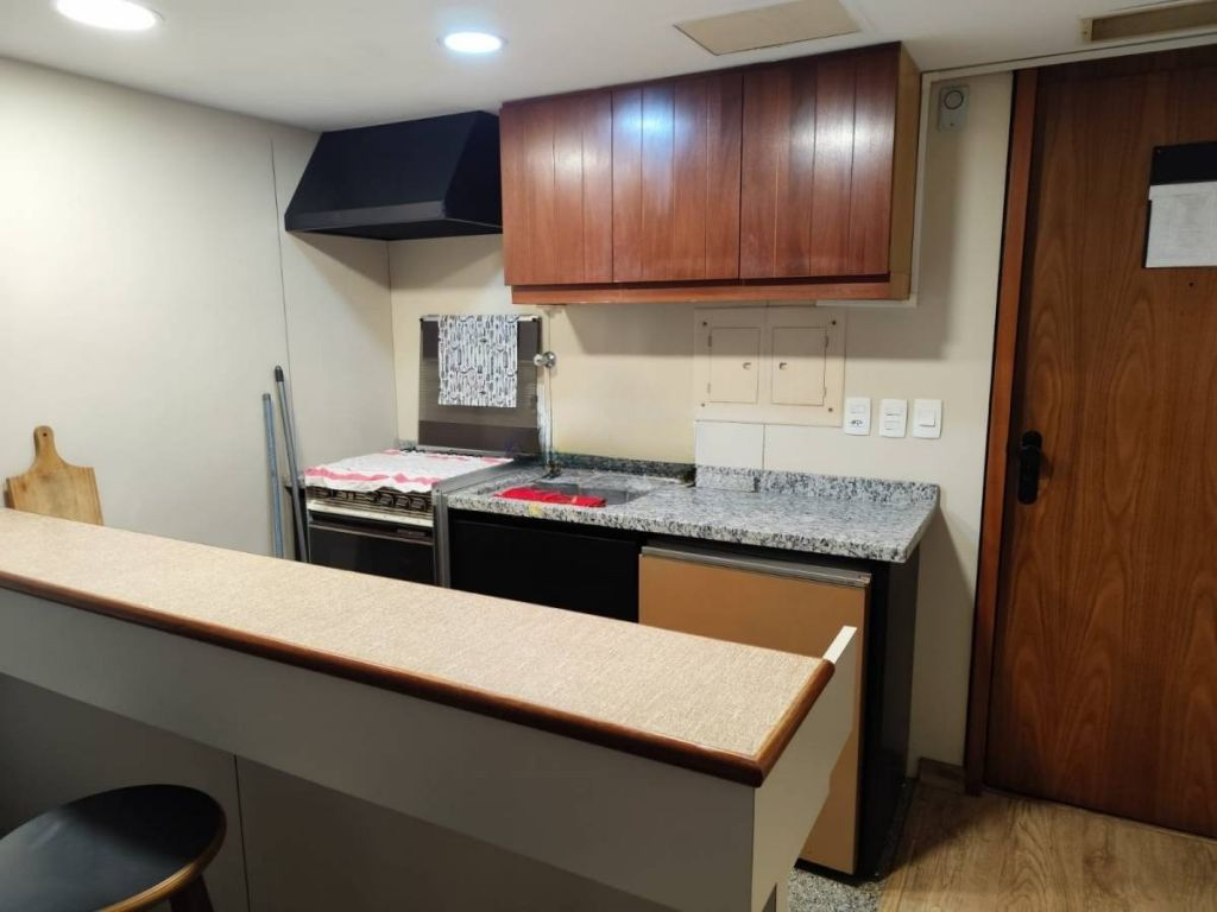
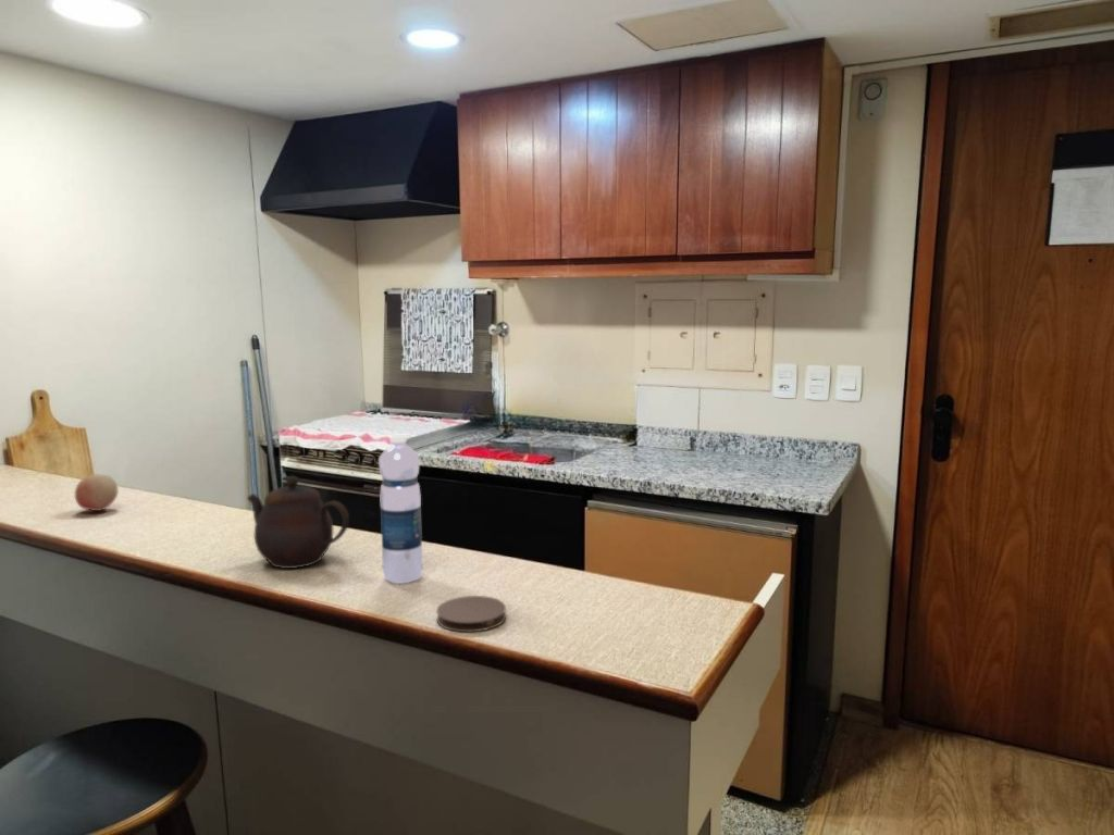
+ teapot (297, 519)
+ water bottle (400, 508)
+ fruit (96, 493)
+ coaster (471, 612)
